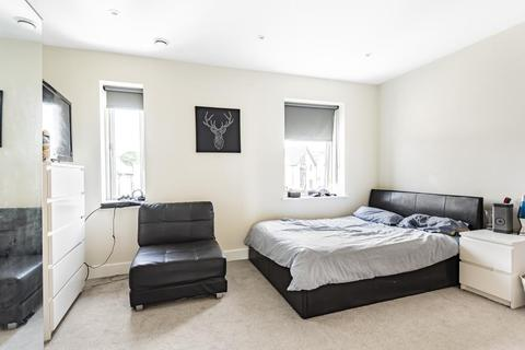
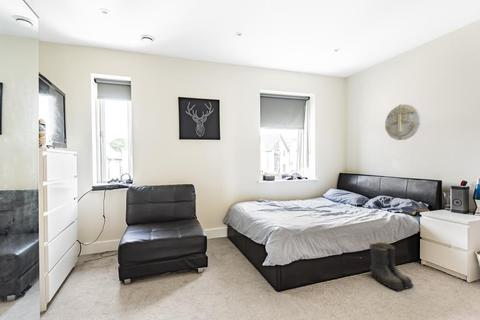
+ boots (389, 264)
+ wall decoration (400, 122)
